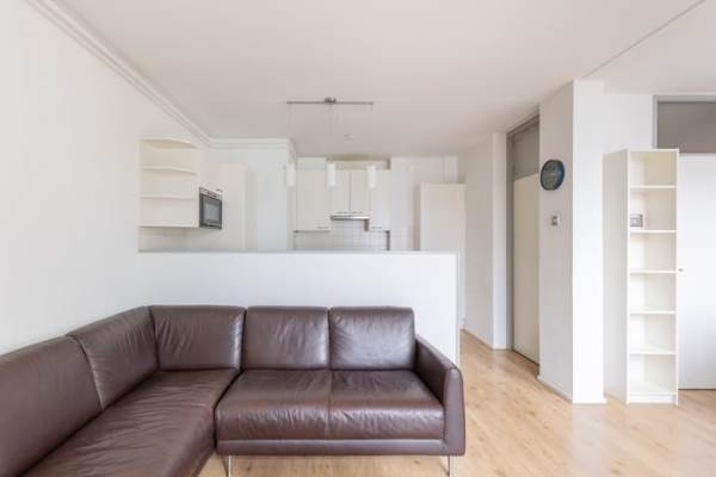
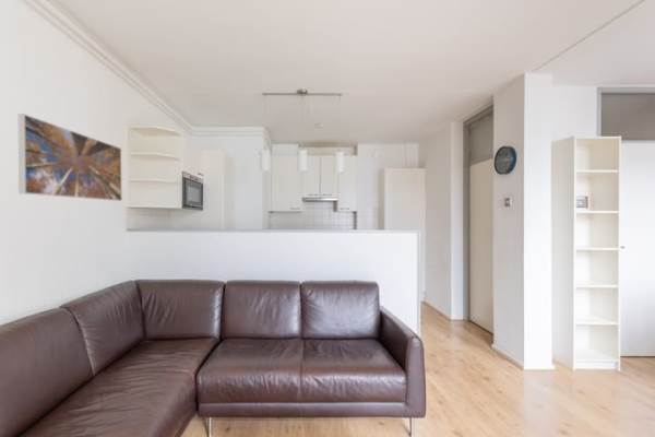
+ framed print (80, 166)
